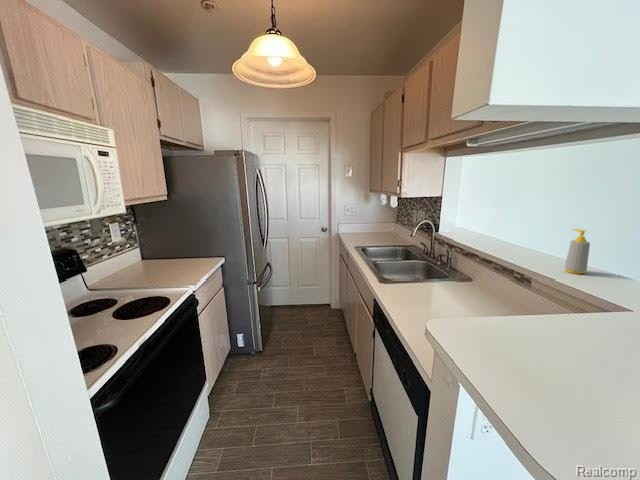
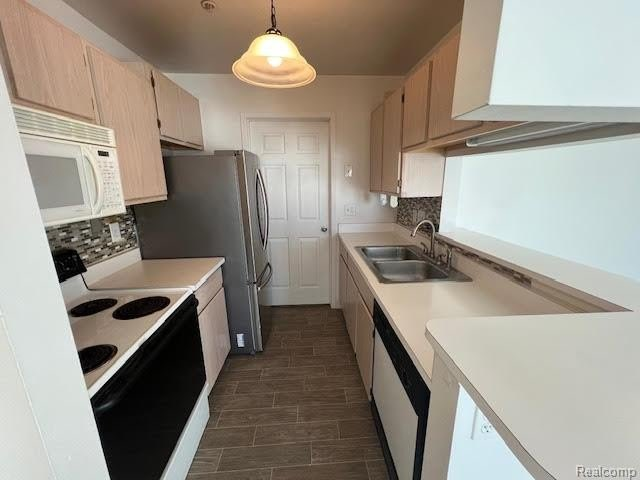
- soap bottle (578, 251)
